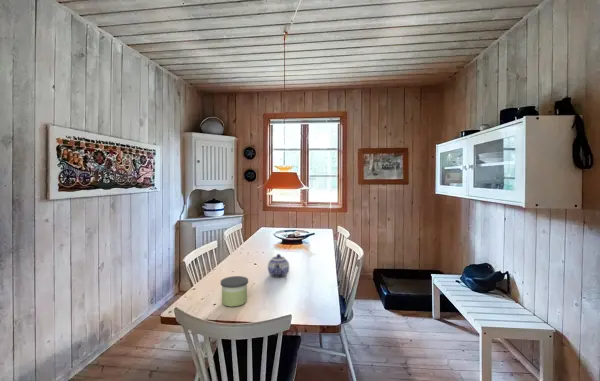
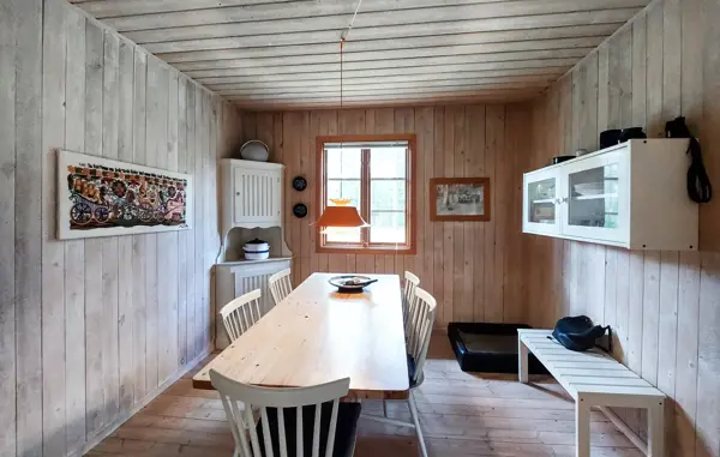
- candle (234, 291)
- teapot (278, 264)
